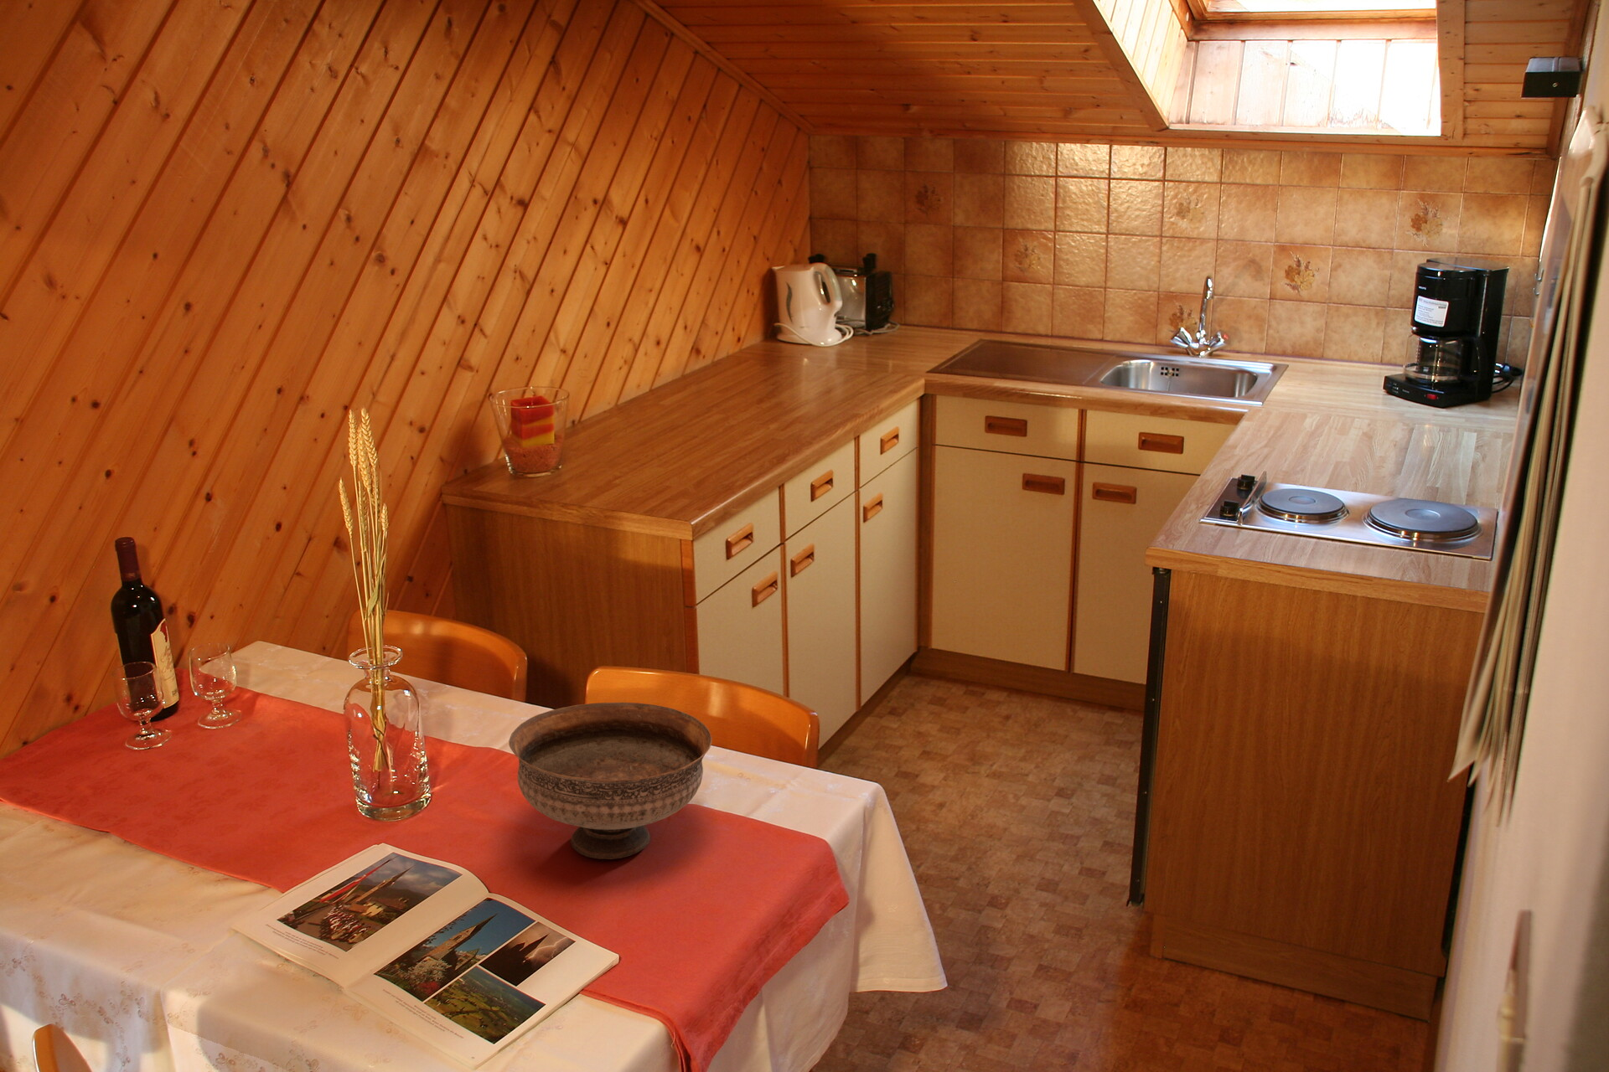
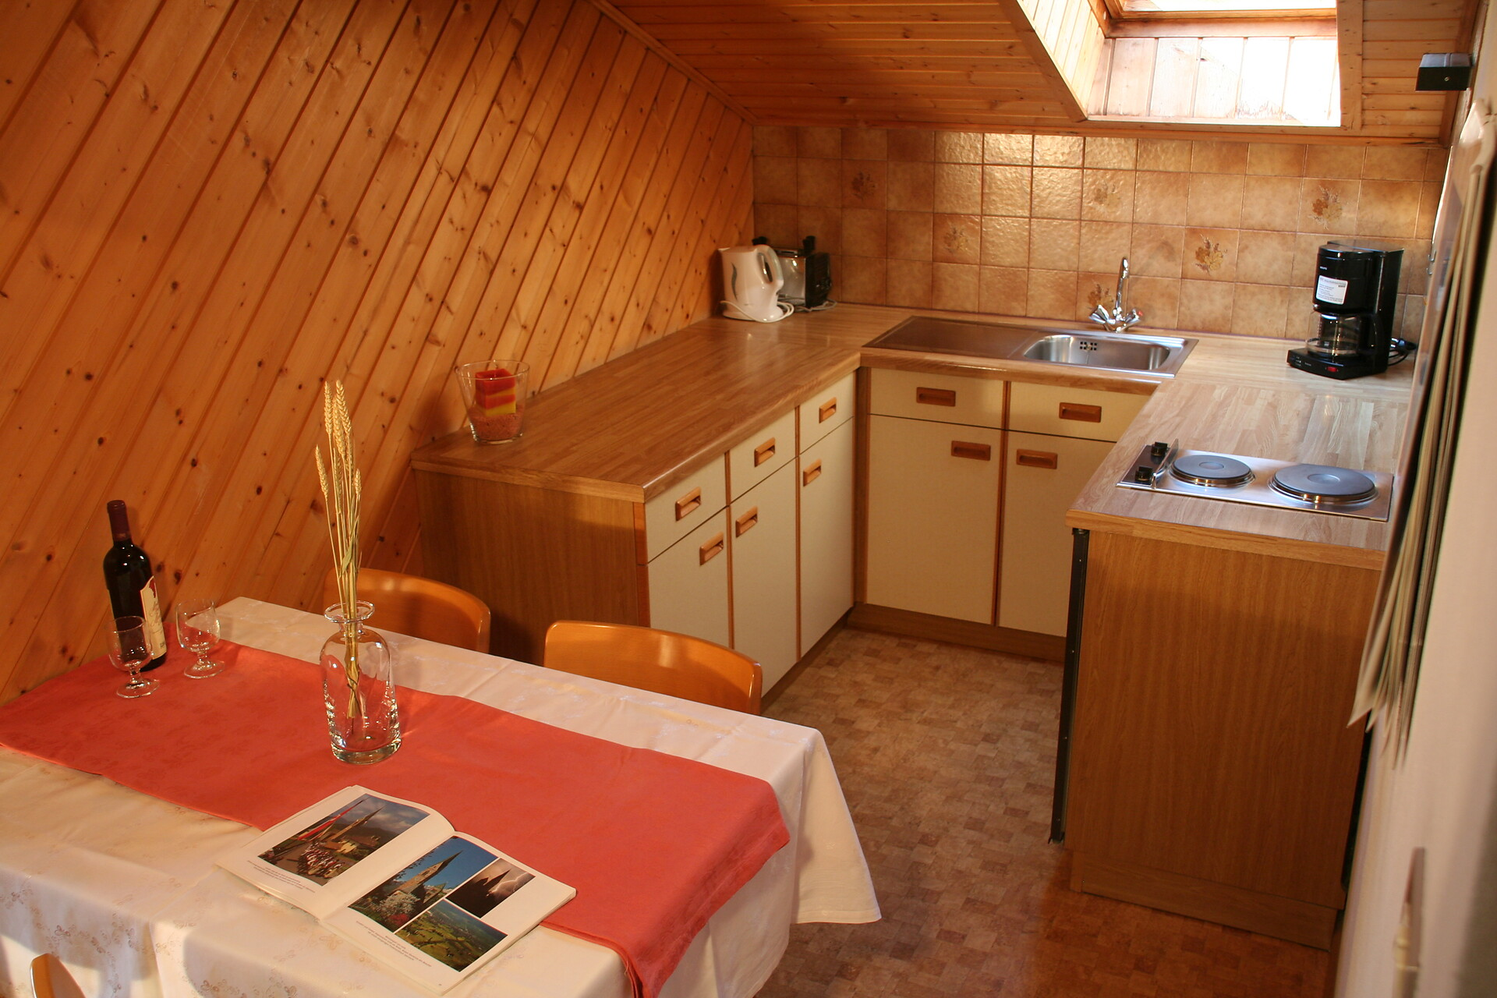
- bowl (613, 788)
